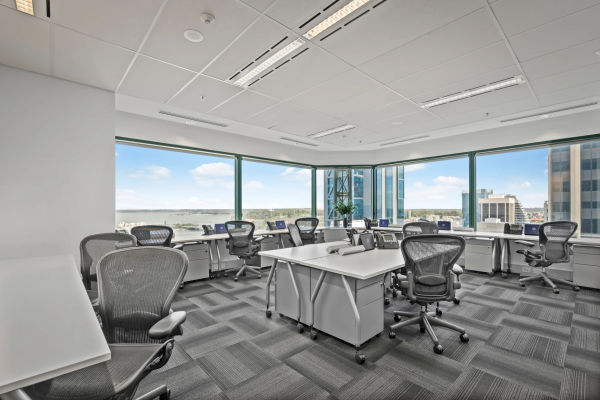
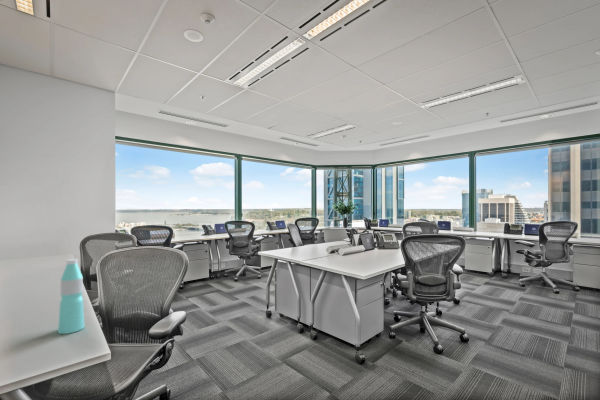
+ water bottle (71, 294)
